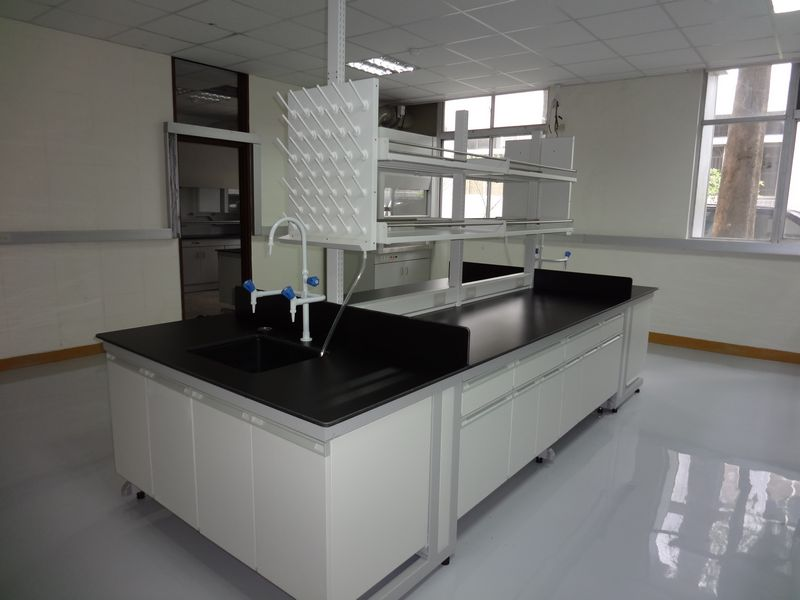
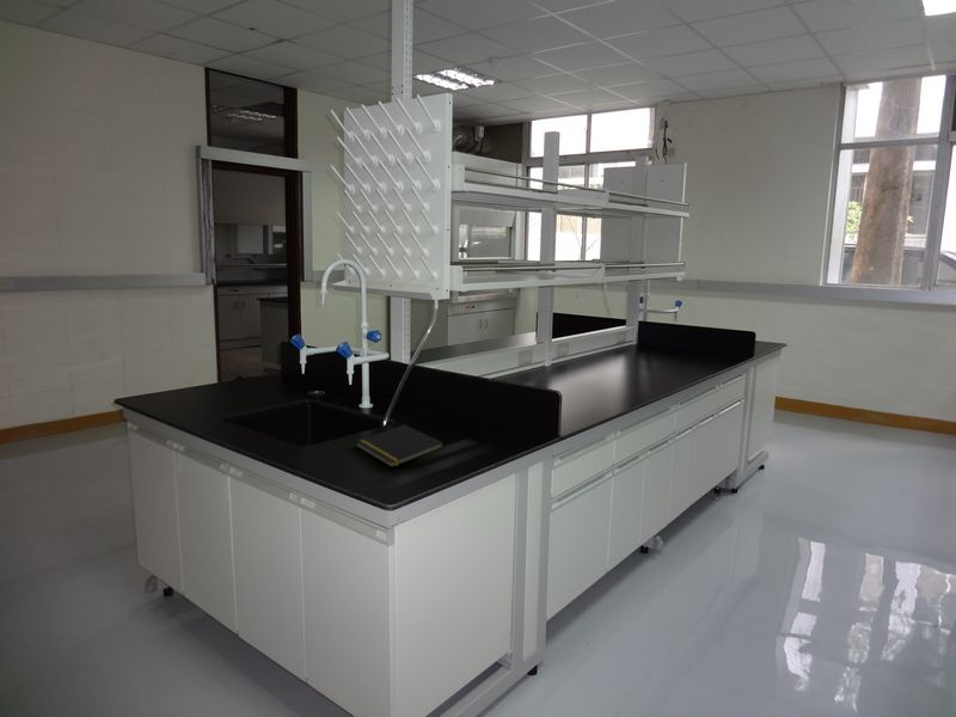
+ notepad (398, 443)
